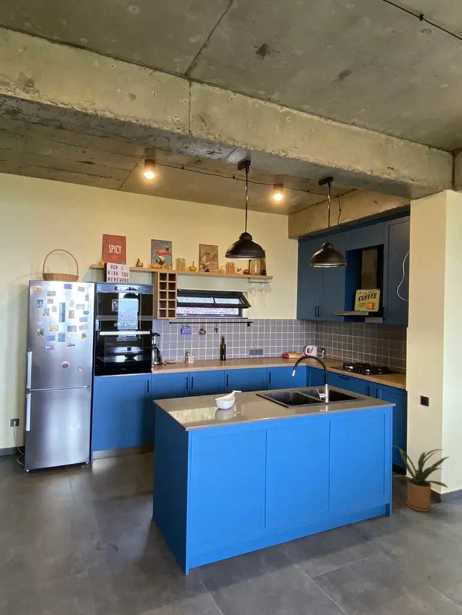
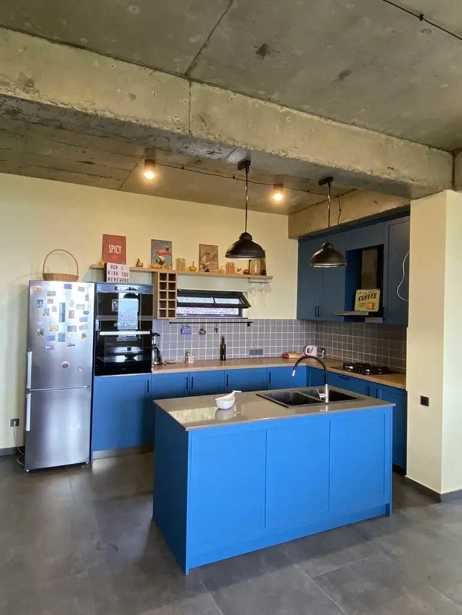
- house plant (420, 474)
